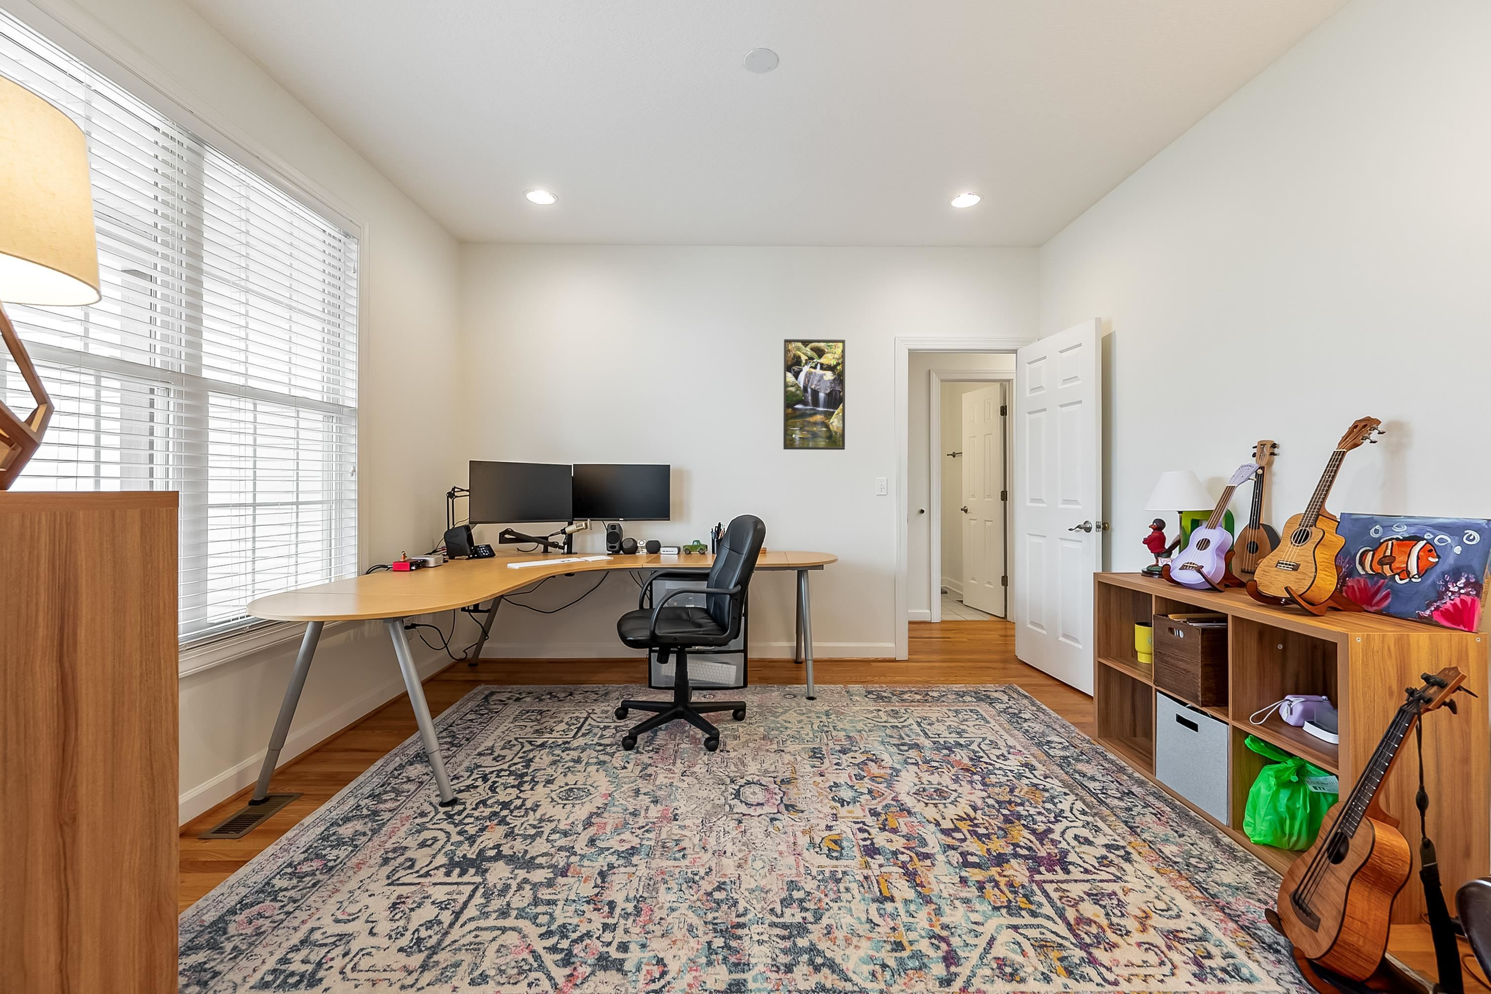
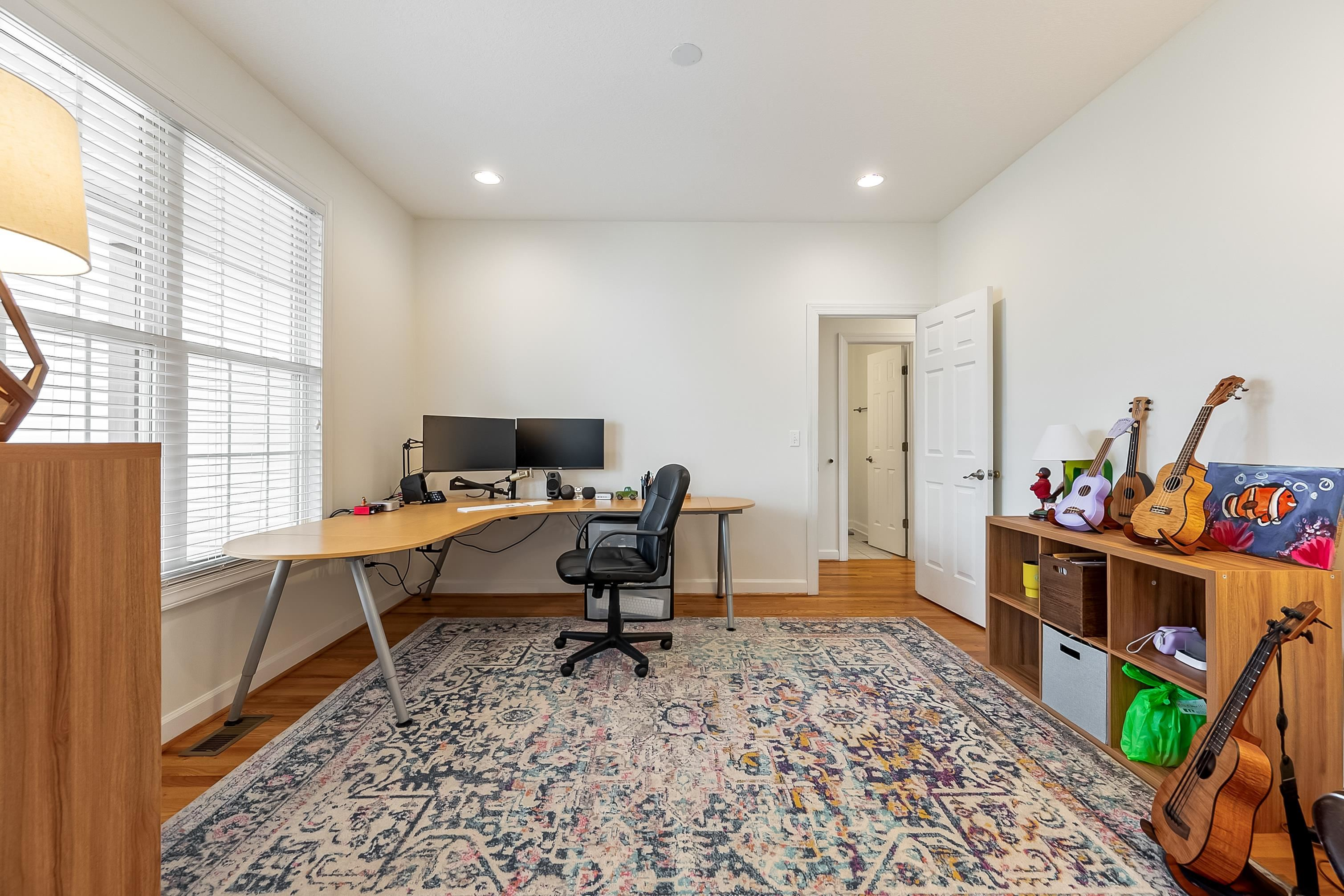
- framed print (814, 394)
